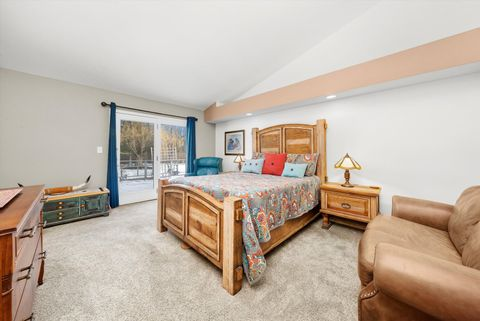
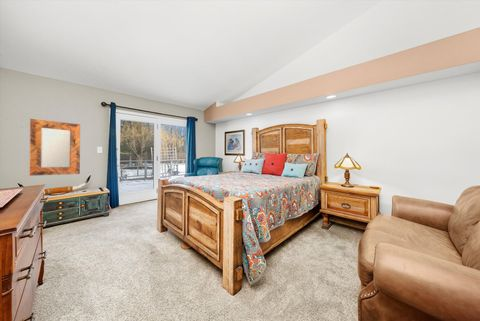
+ home mirror (56, 148)
